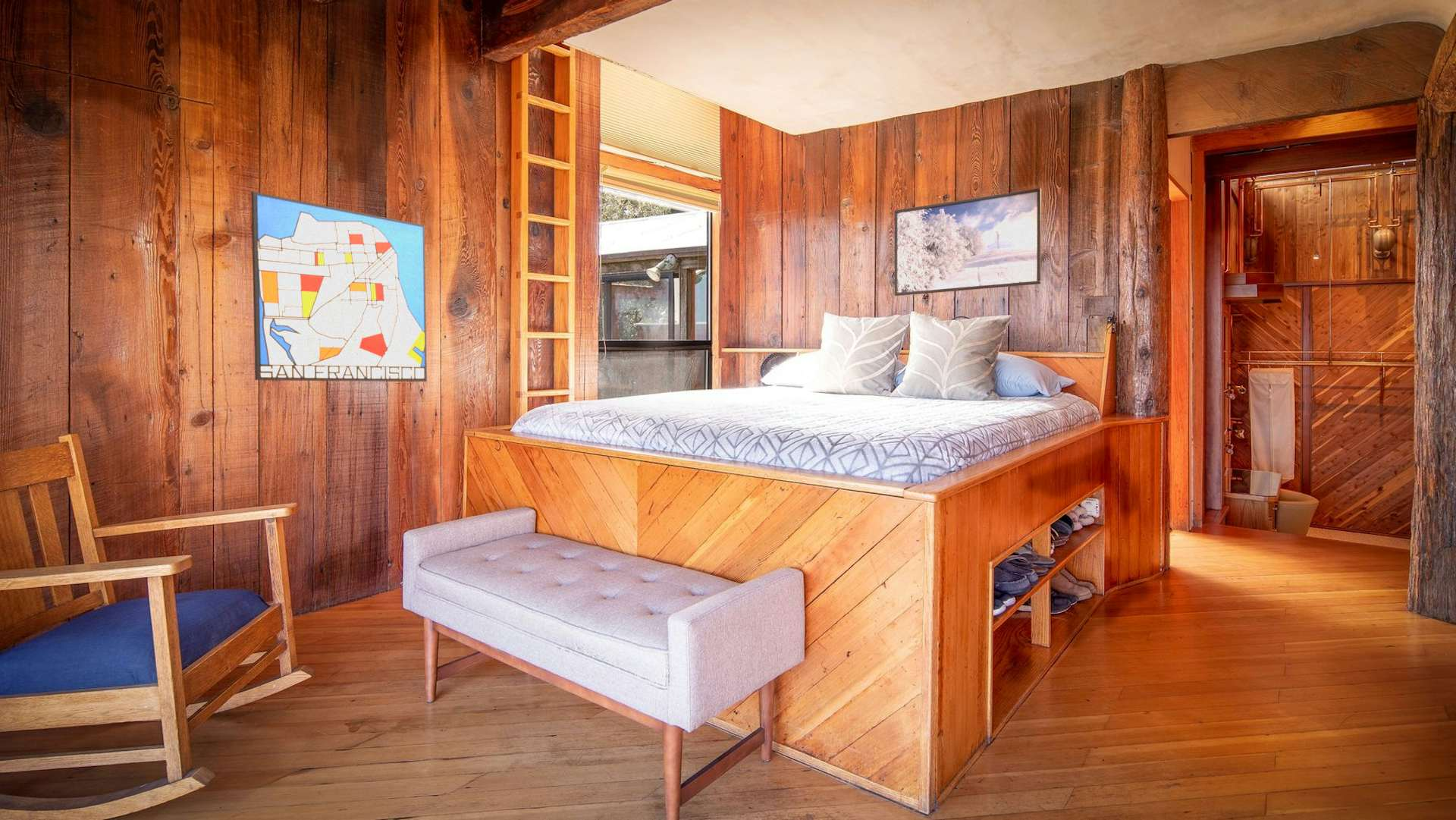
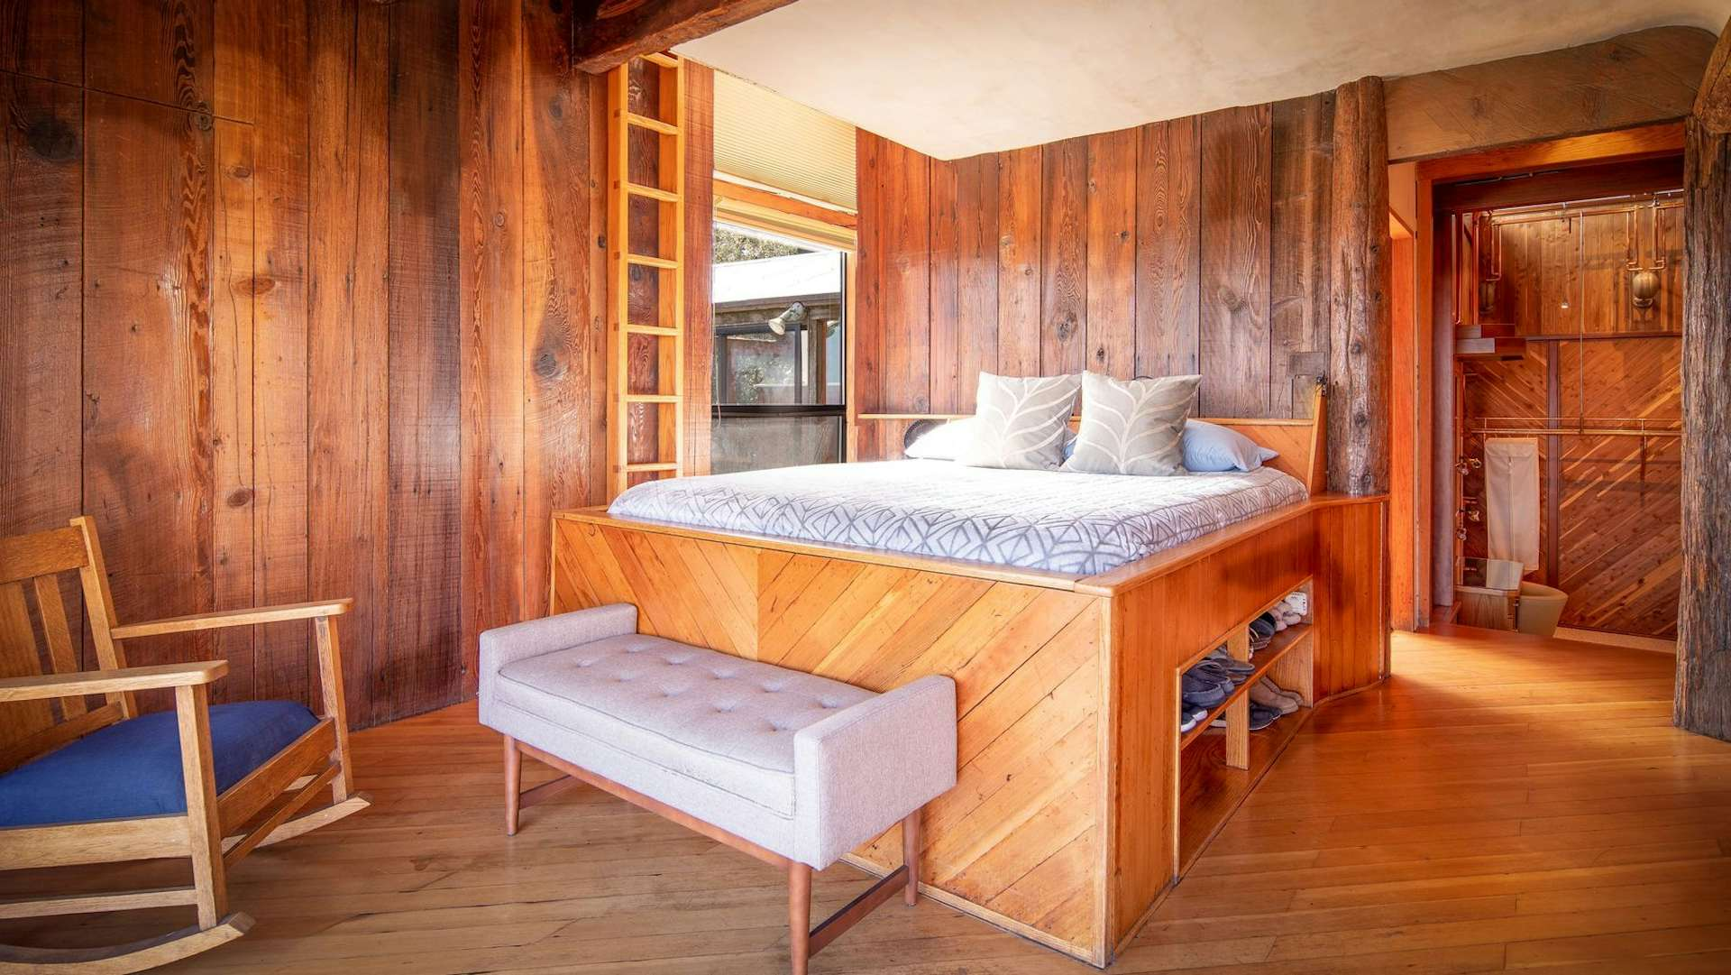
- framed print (963, 245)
- wall art (347, 295)
